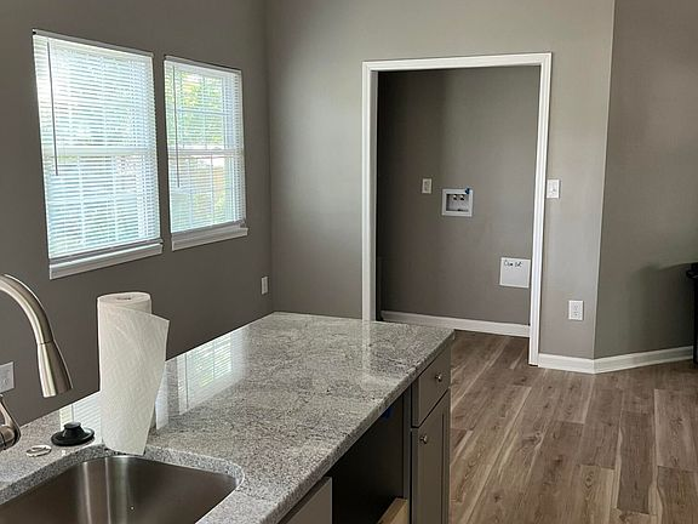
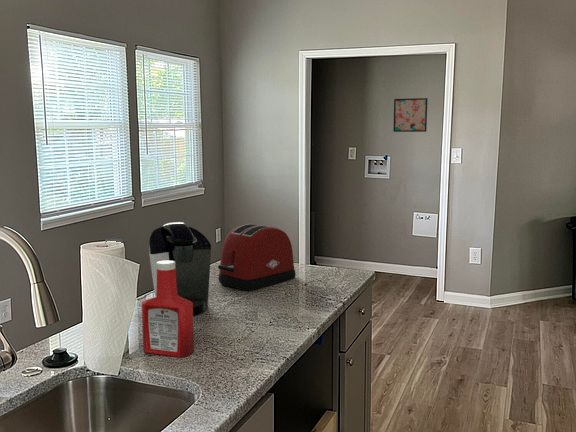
+ coffee maker (156, 267)
+ toaster (257, 253)
+ soap bottle (167, 307)
+ wall art (410, 115)
